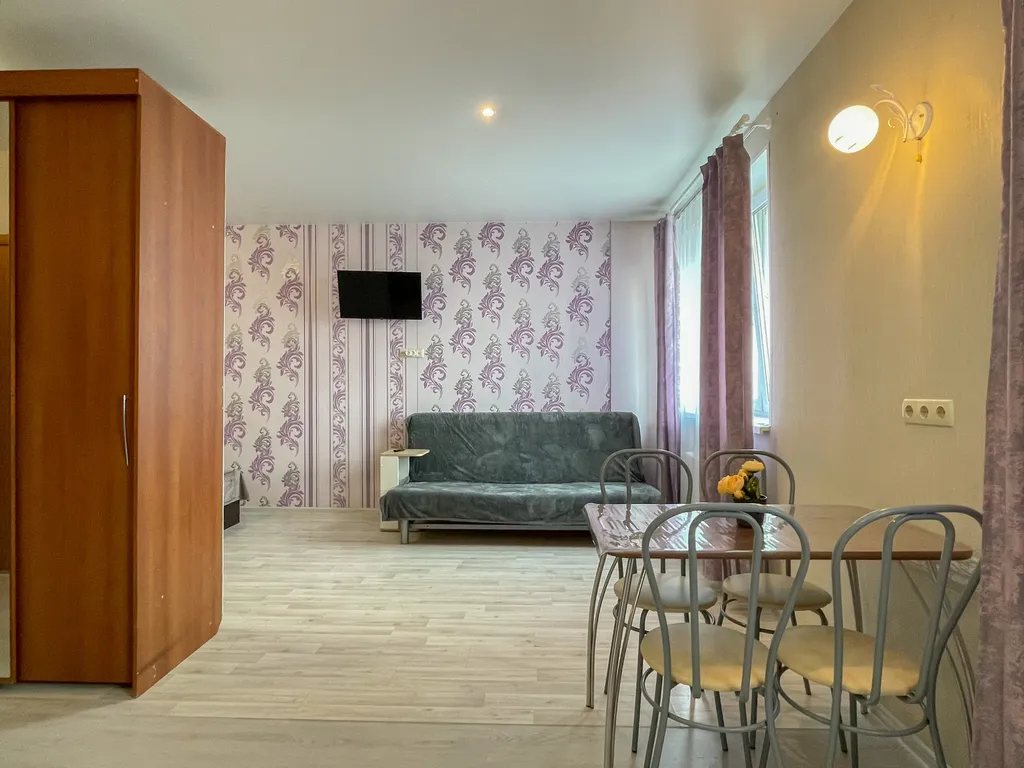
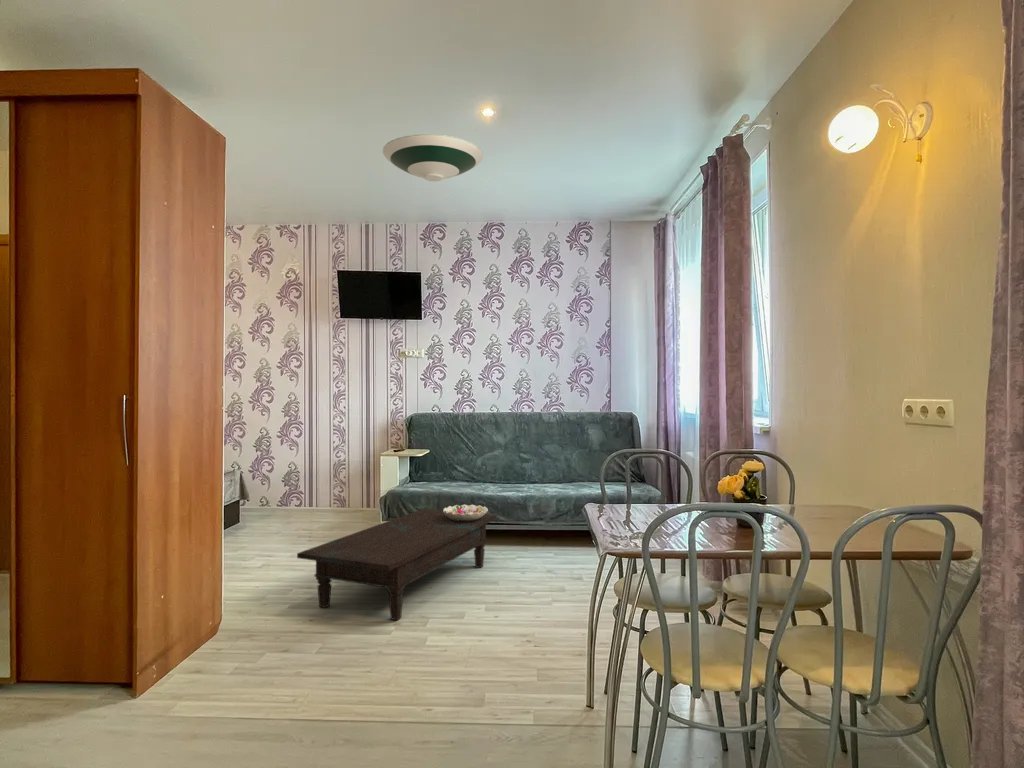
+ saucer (433, 166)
+ decorative bowl (465, 513)
+ coffee table (409, 558)
